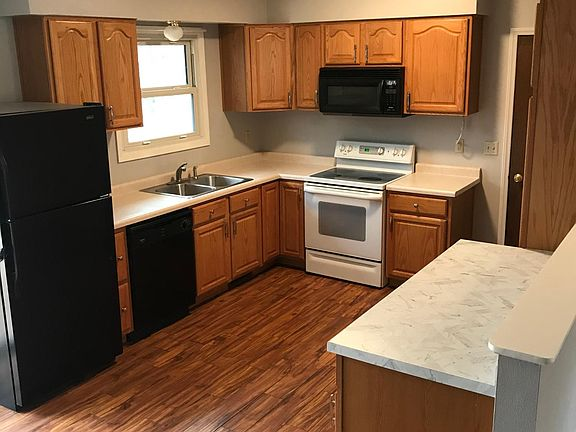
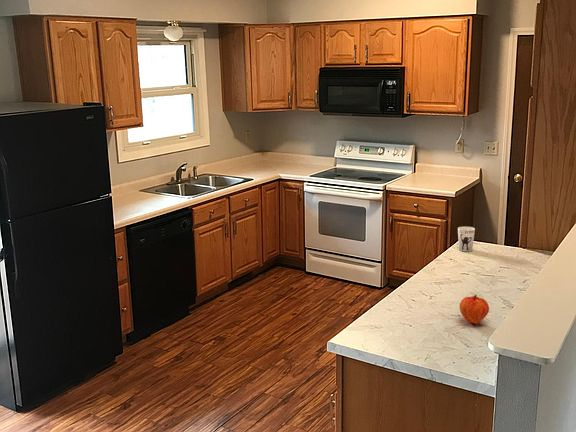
+ fruit (474, 308)
+ cup (465, 239)
